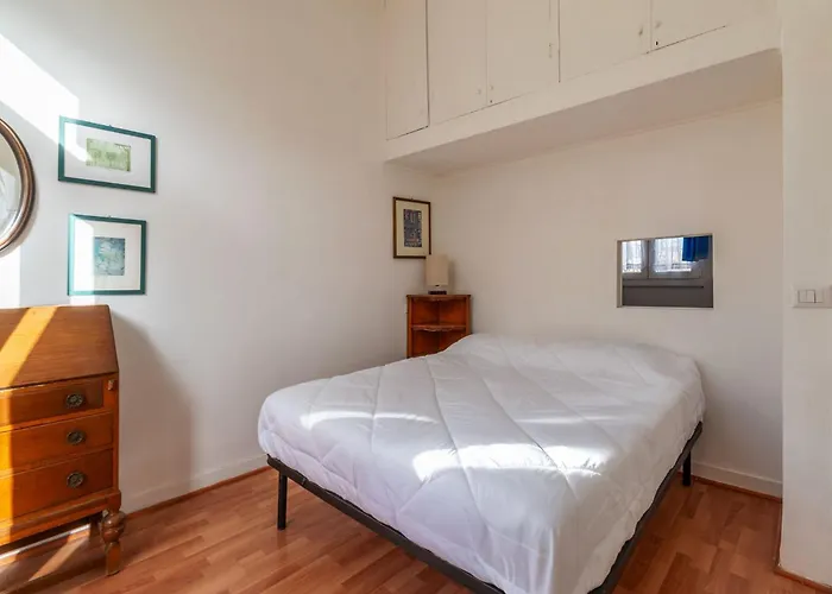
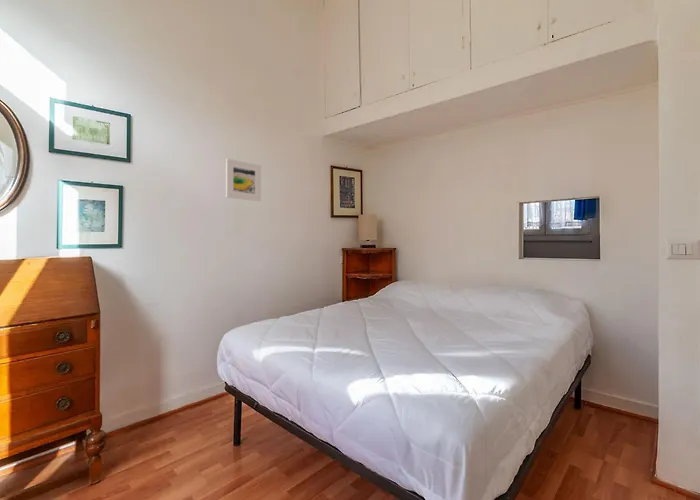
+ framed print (244, 180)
